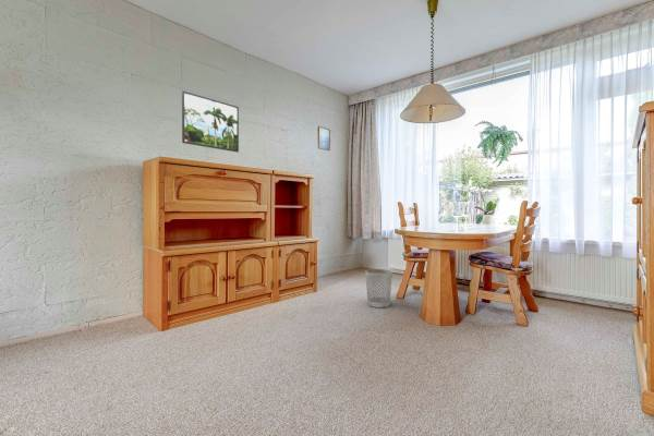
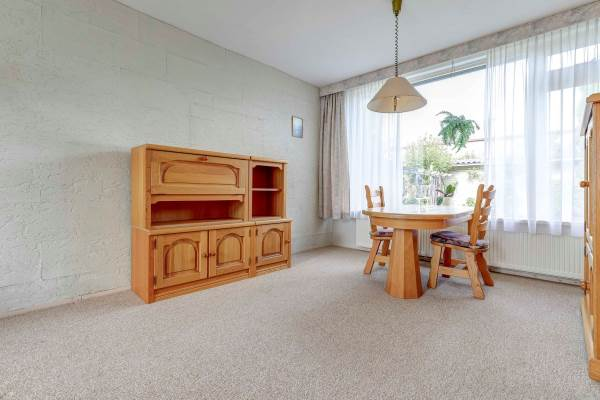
- wastebasket (378, 288)
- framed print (211, 123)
